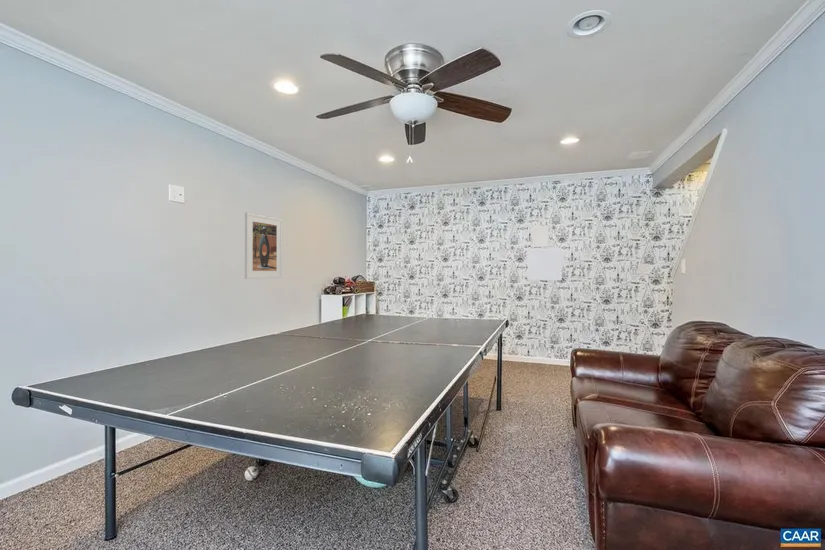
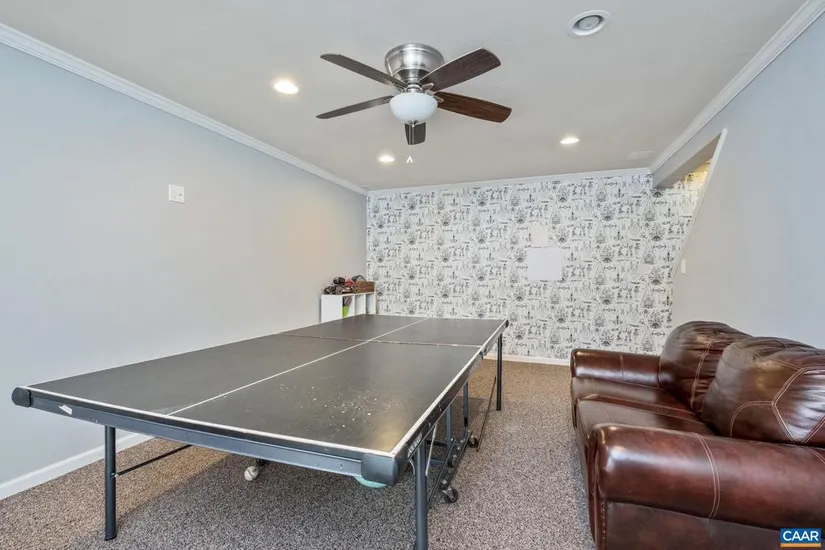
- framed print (264, 247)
